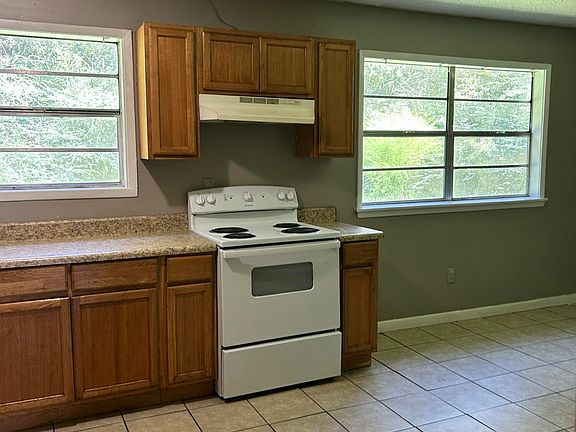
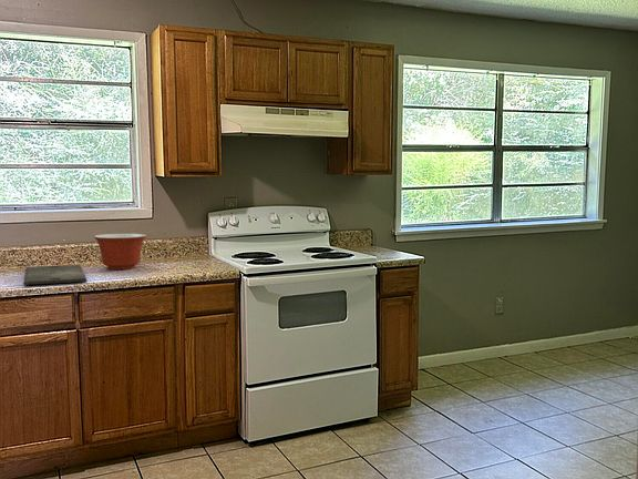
+ cutting board (54, 273)
+ mixing bowl (121, 252)
